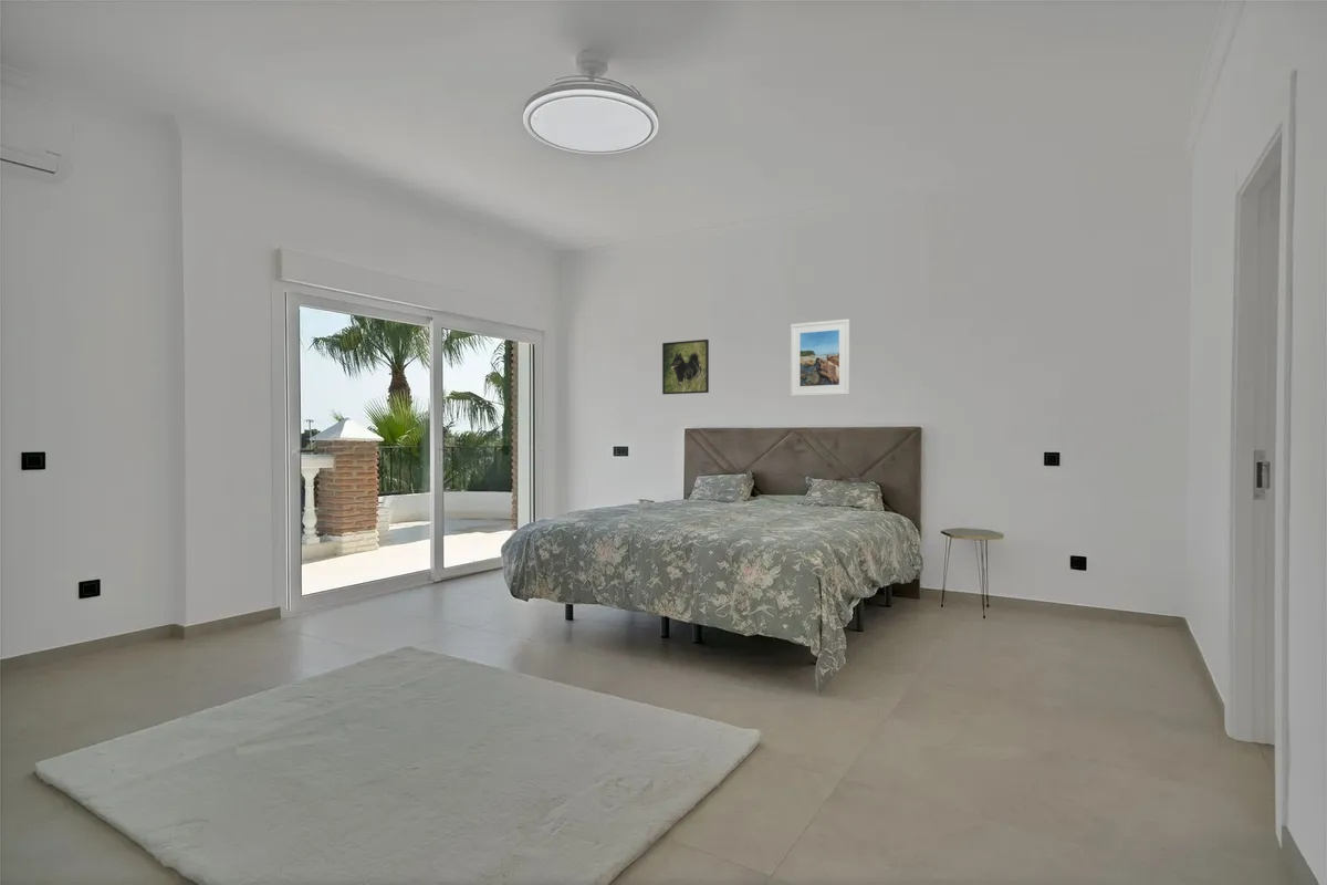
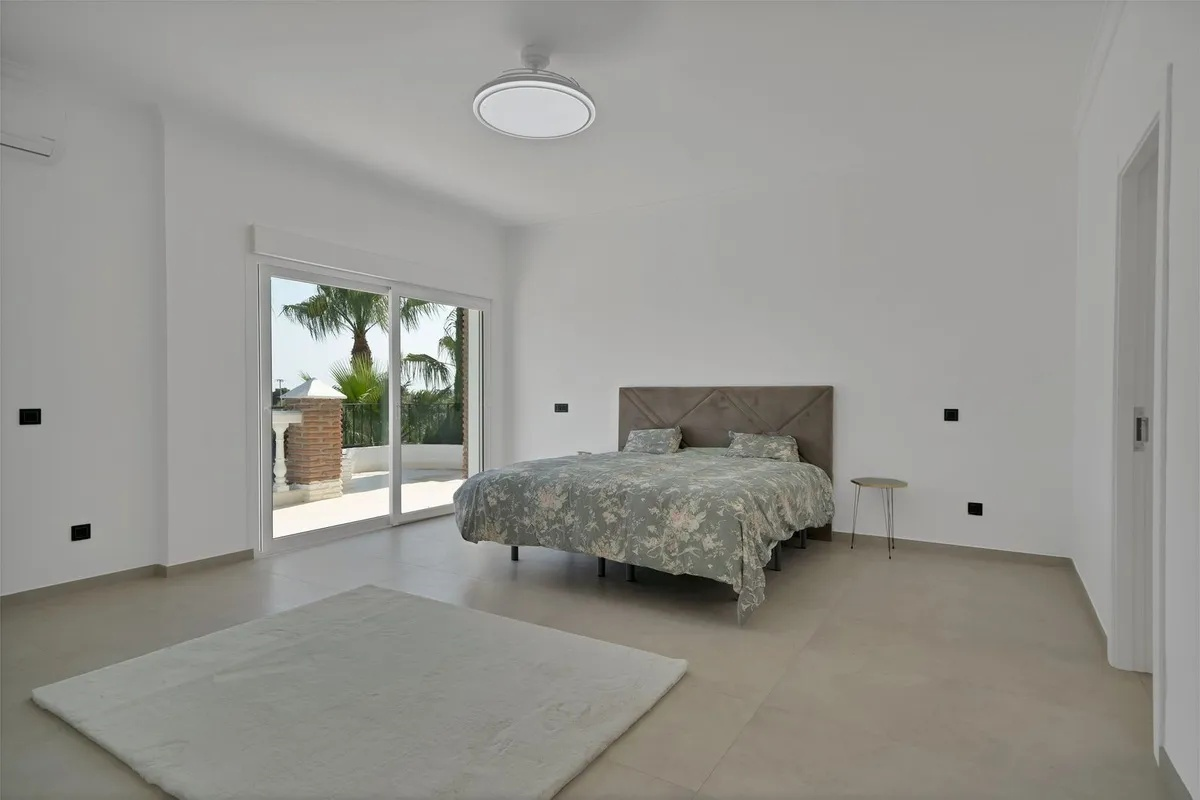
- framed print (819, 358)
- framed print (685, 367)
